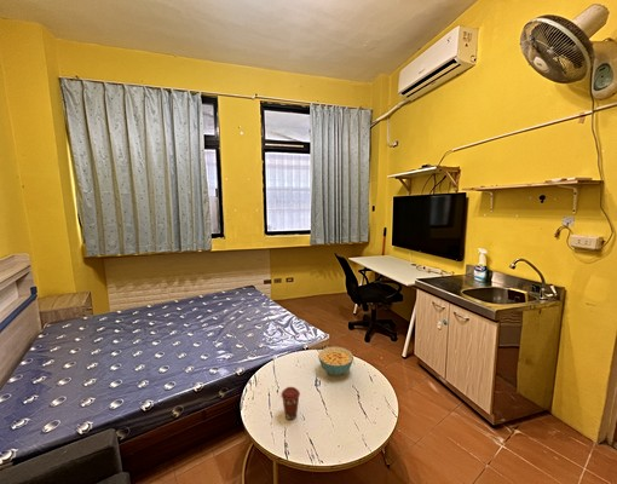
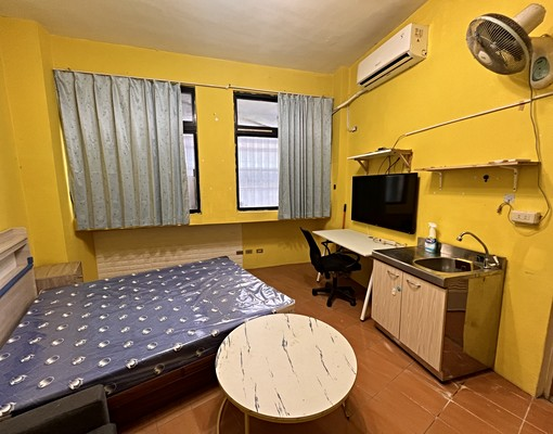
- coffee cup (290, 403)
- cereal bowl (335, 363)
